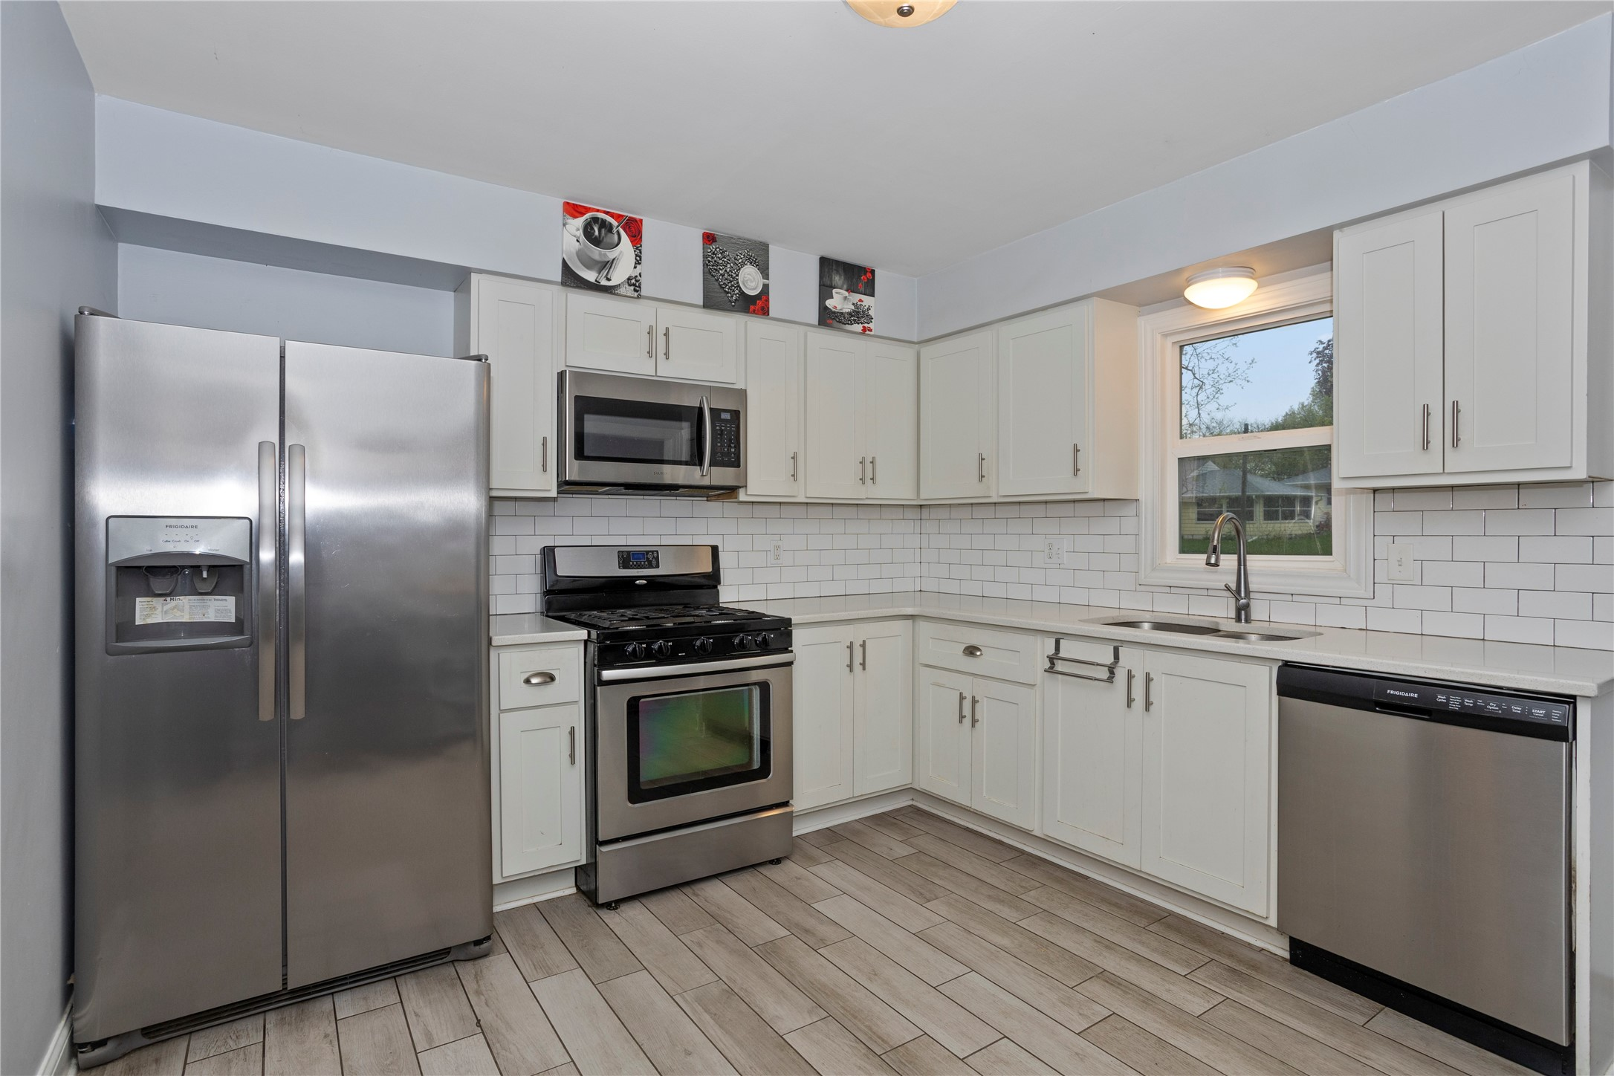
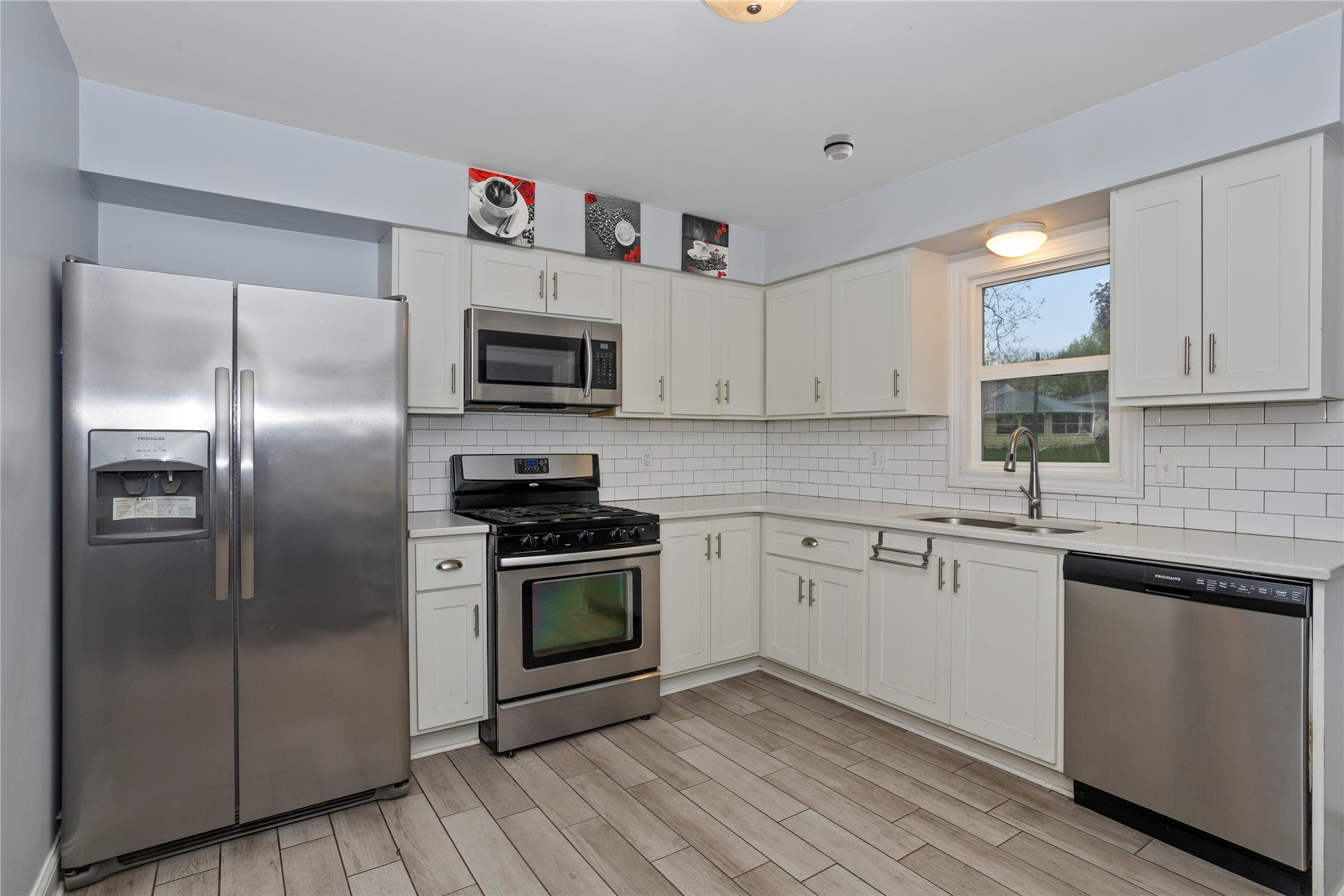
+ smoke detector (838, 148)
